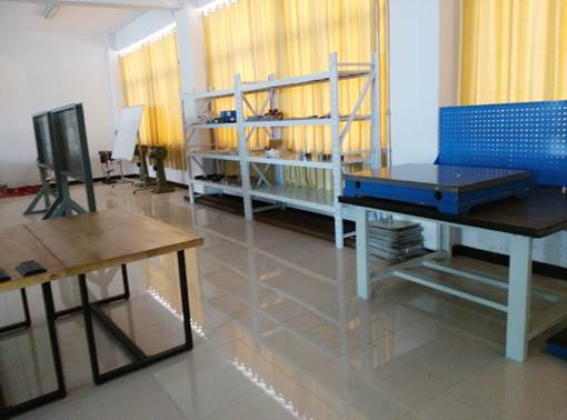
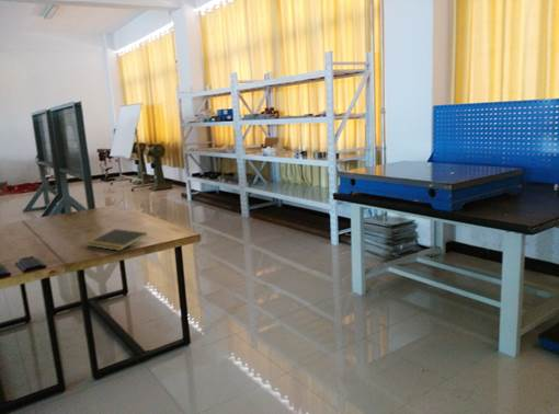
+ notepad (116, 239)
